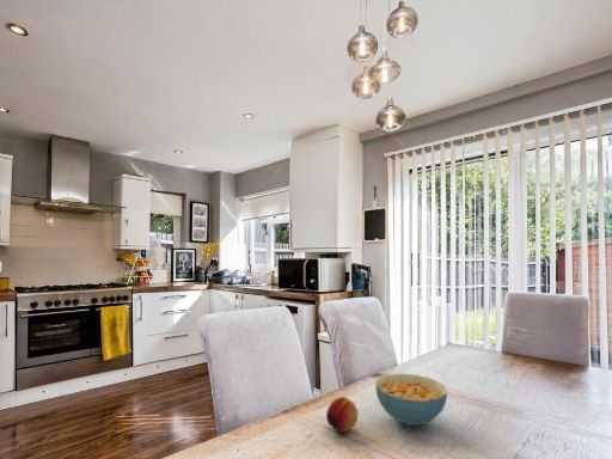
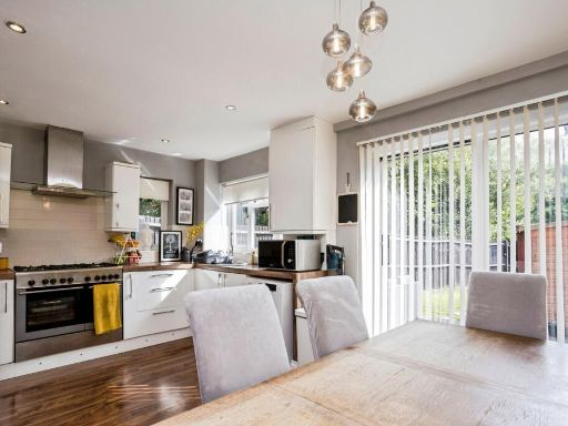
- fruit (342, 412)
- cereal bowl (410, 403)
